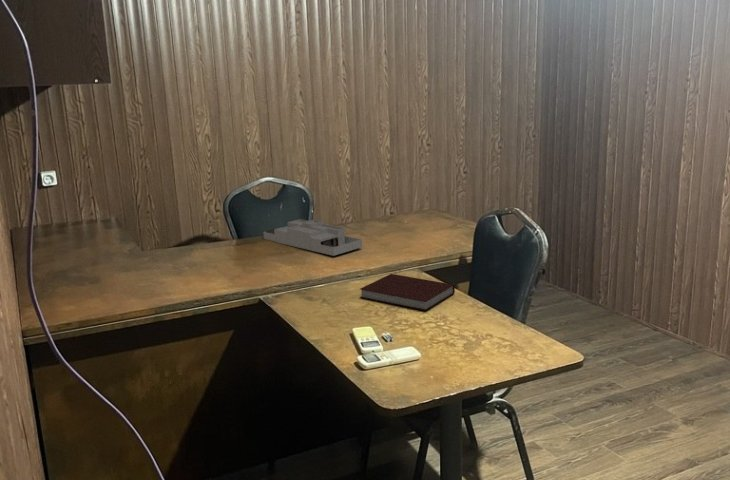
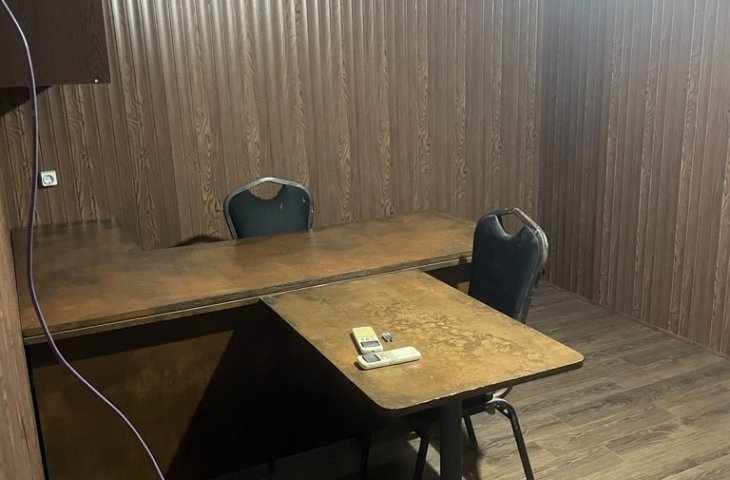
- notebook (407, 291)
- desk organizer (310, 233)
